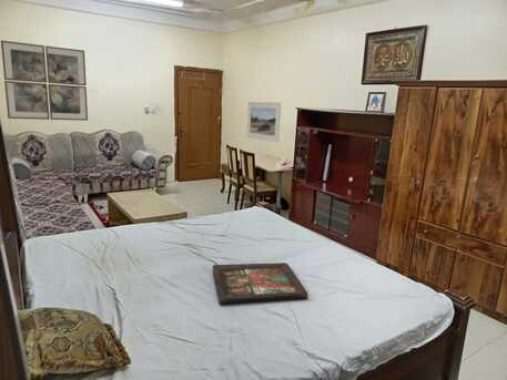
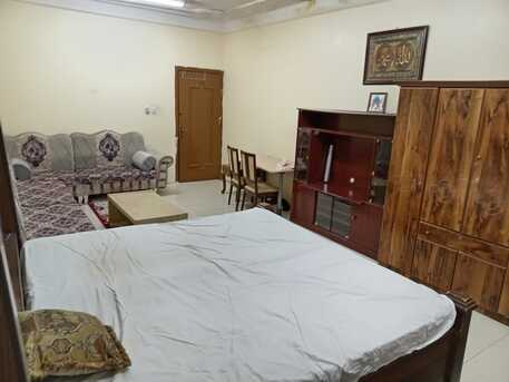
- decorative tray (256, 280)
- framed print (262, 121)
- wall art (48, 82)
